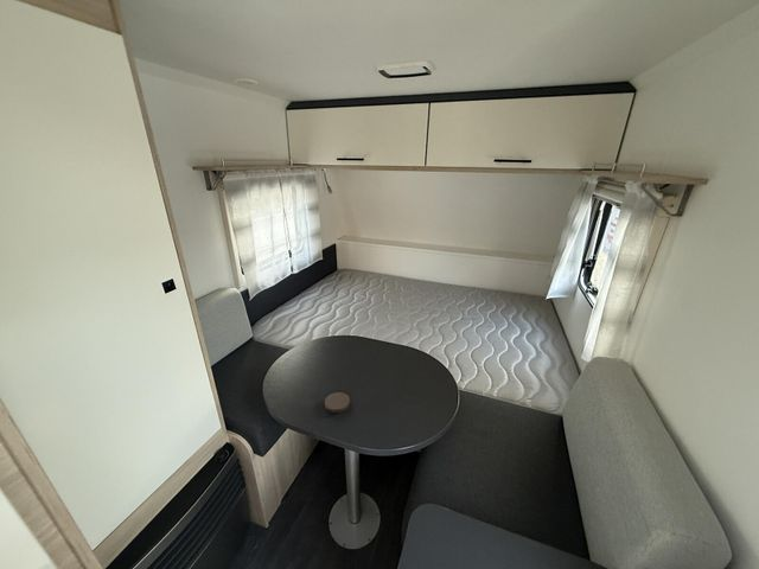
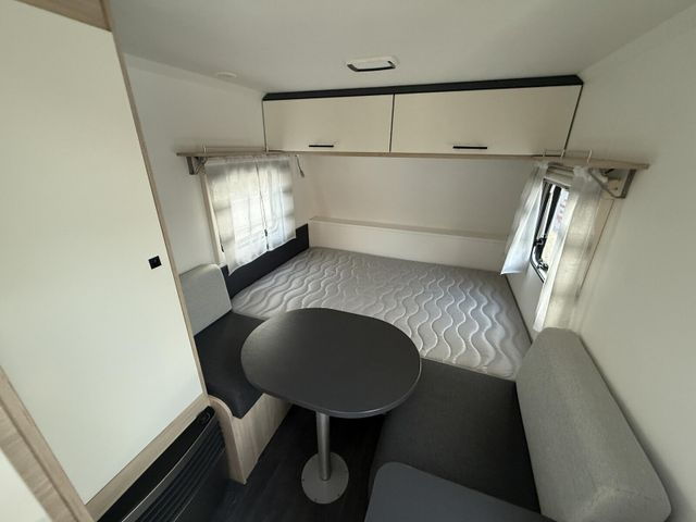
- coaster (337, 402)
